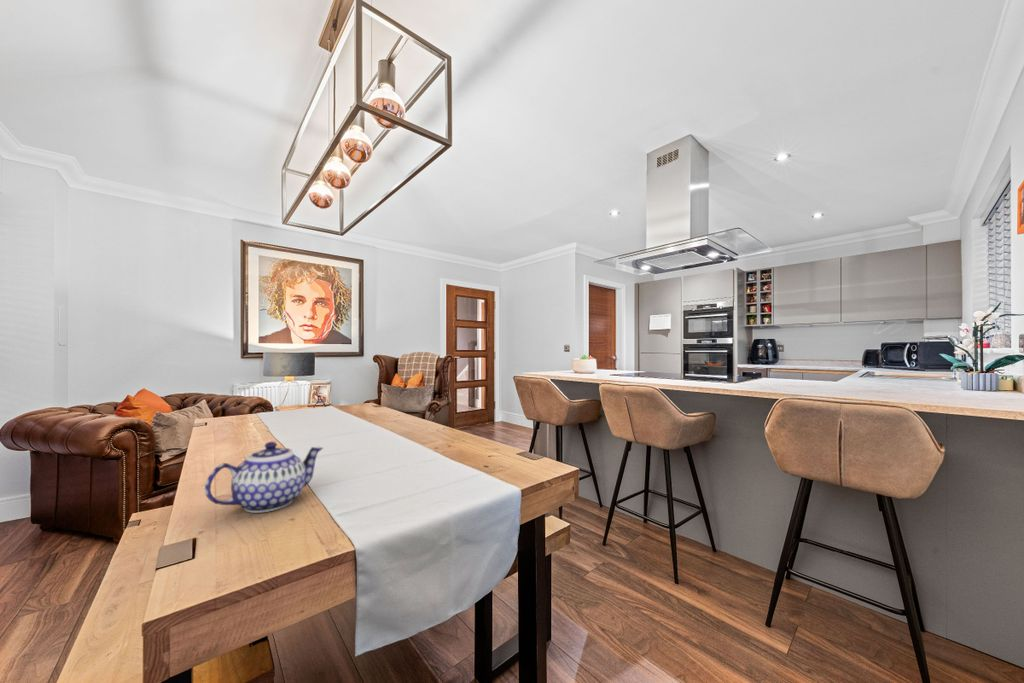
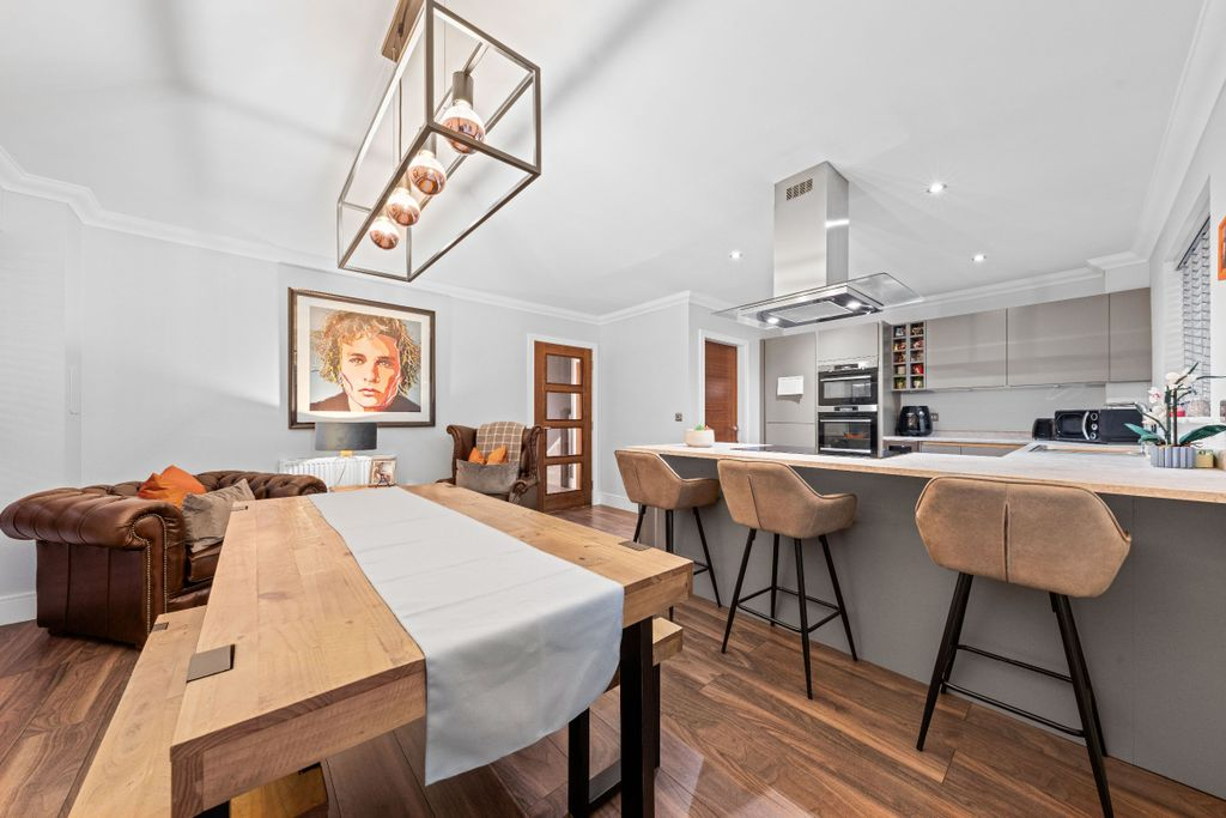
- teapot (270, 472)
